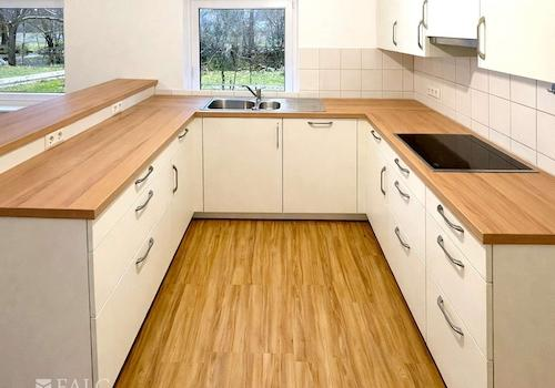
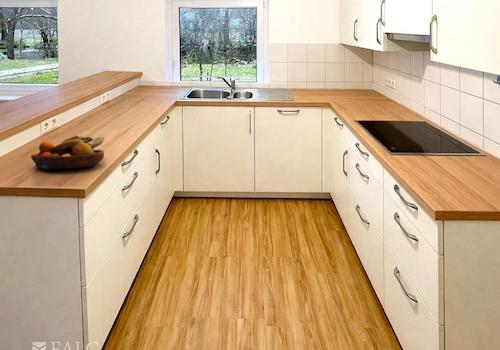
+ fruit bowl (68, 150)
